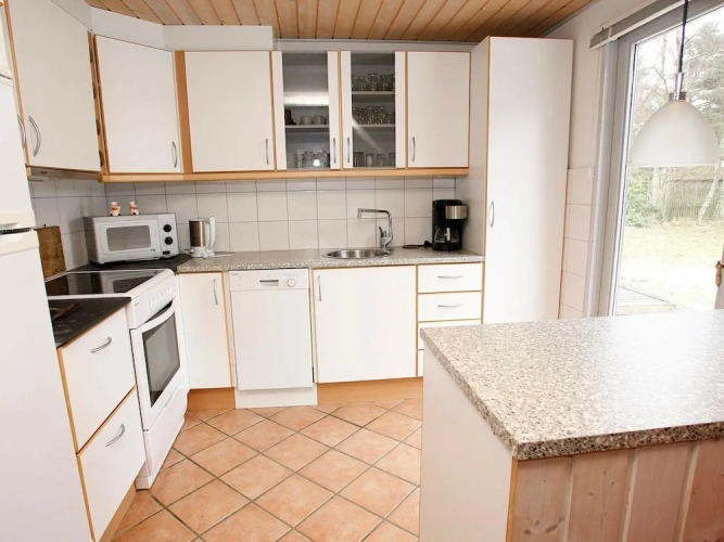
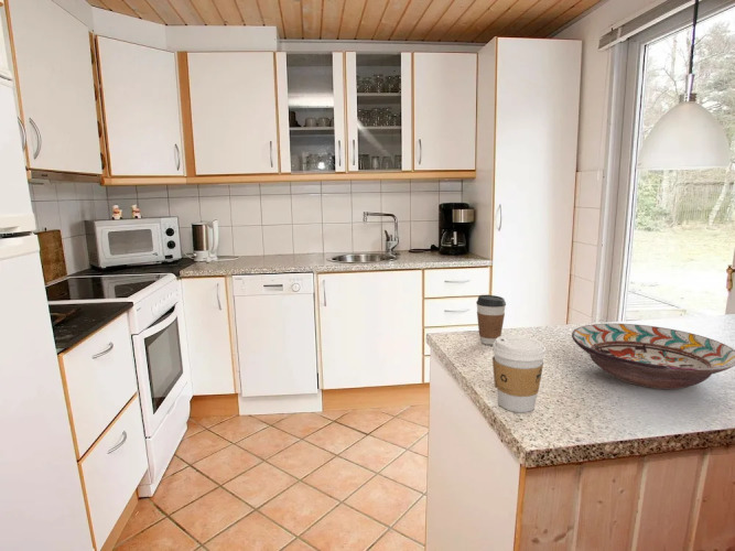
+ coffee cup (517, 372)
+ decorative bowl (647, 358)
+ coffee cup (490, 320)
